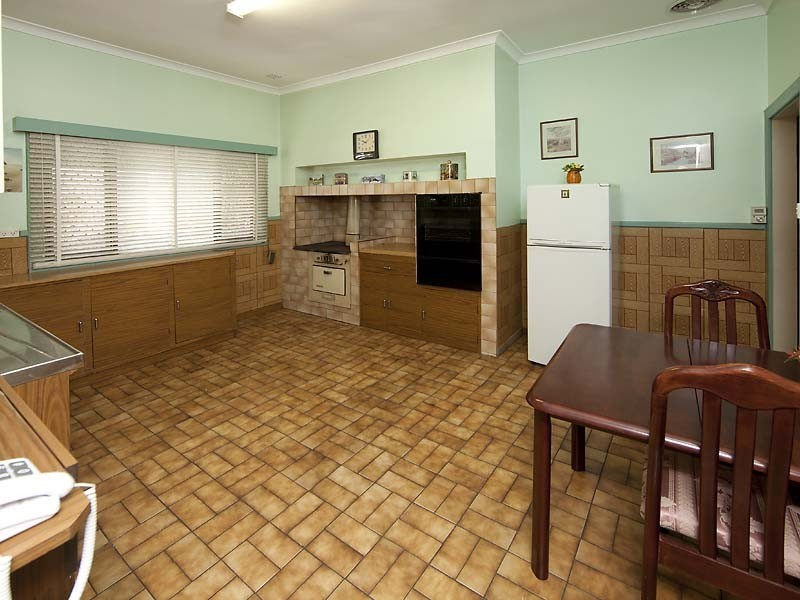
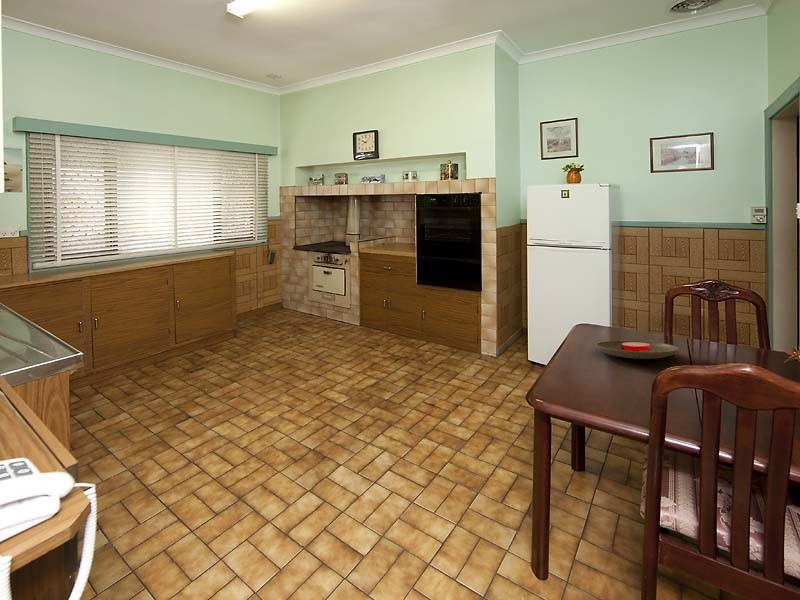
+ plate (635, 350)
